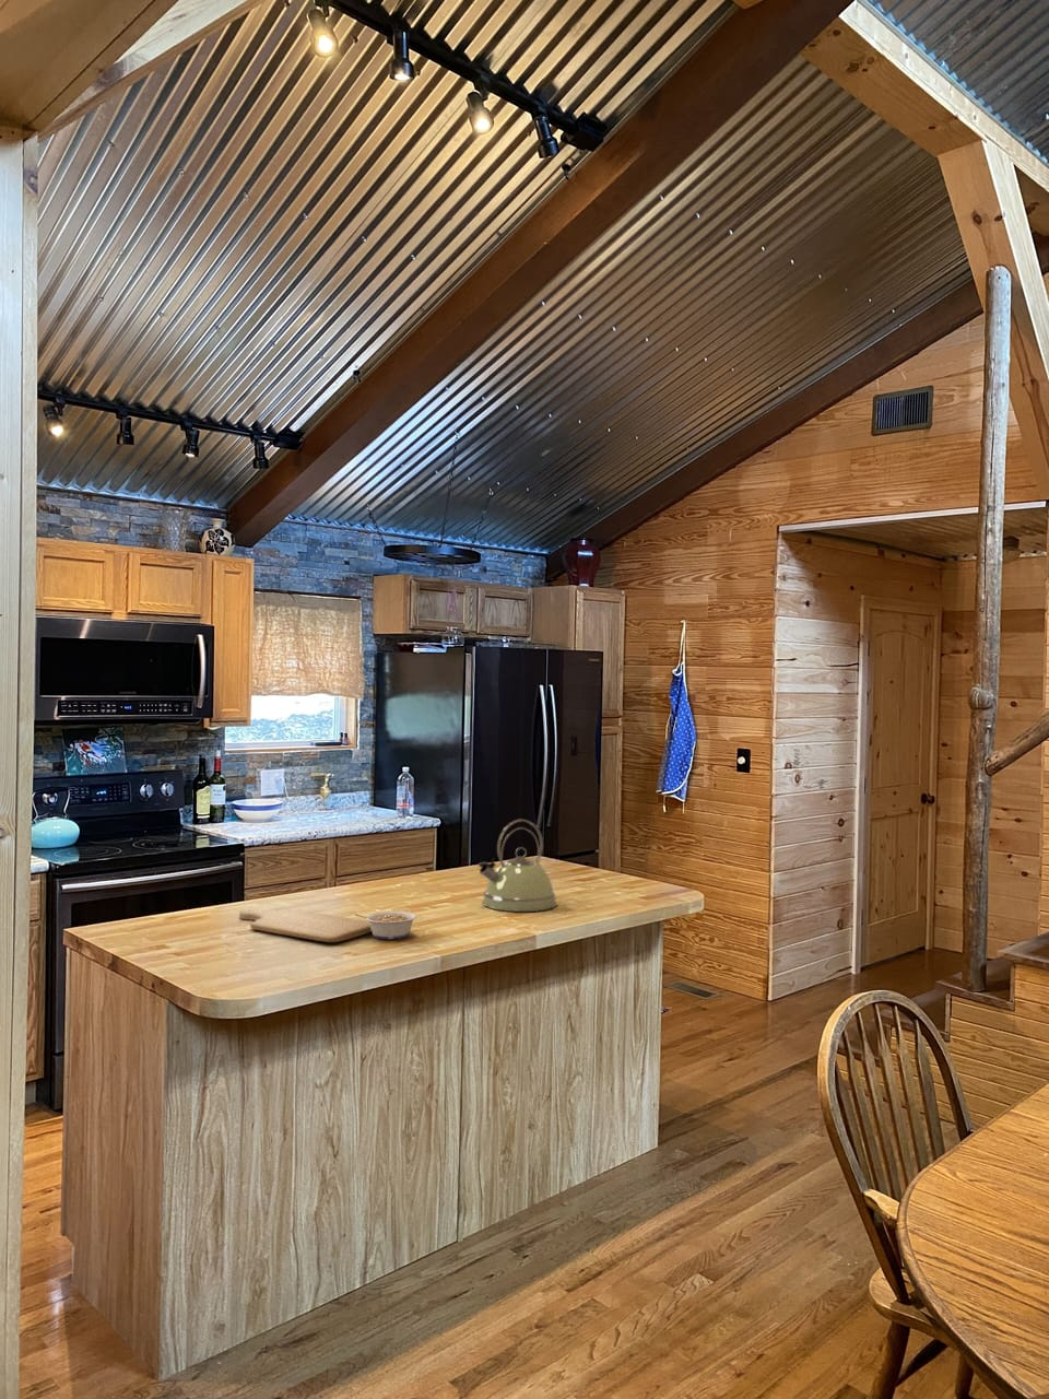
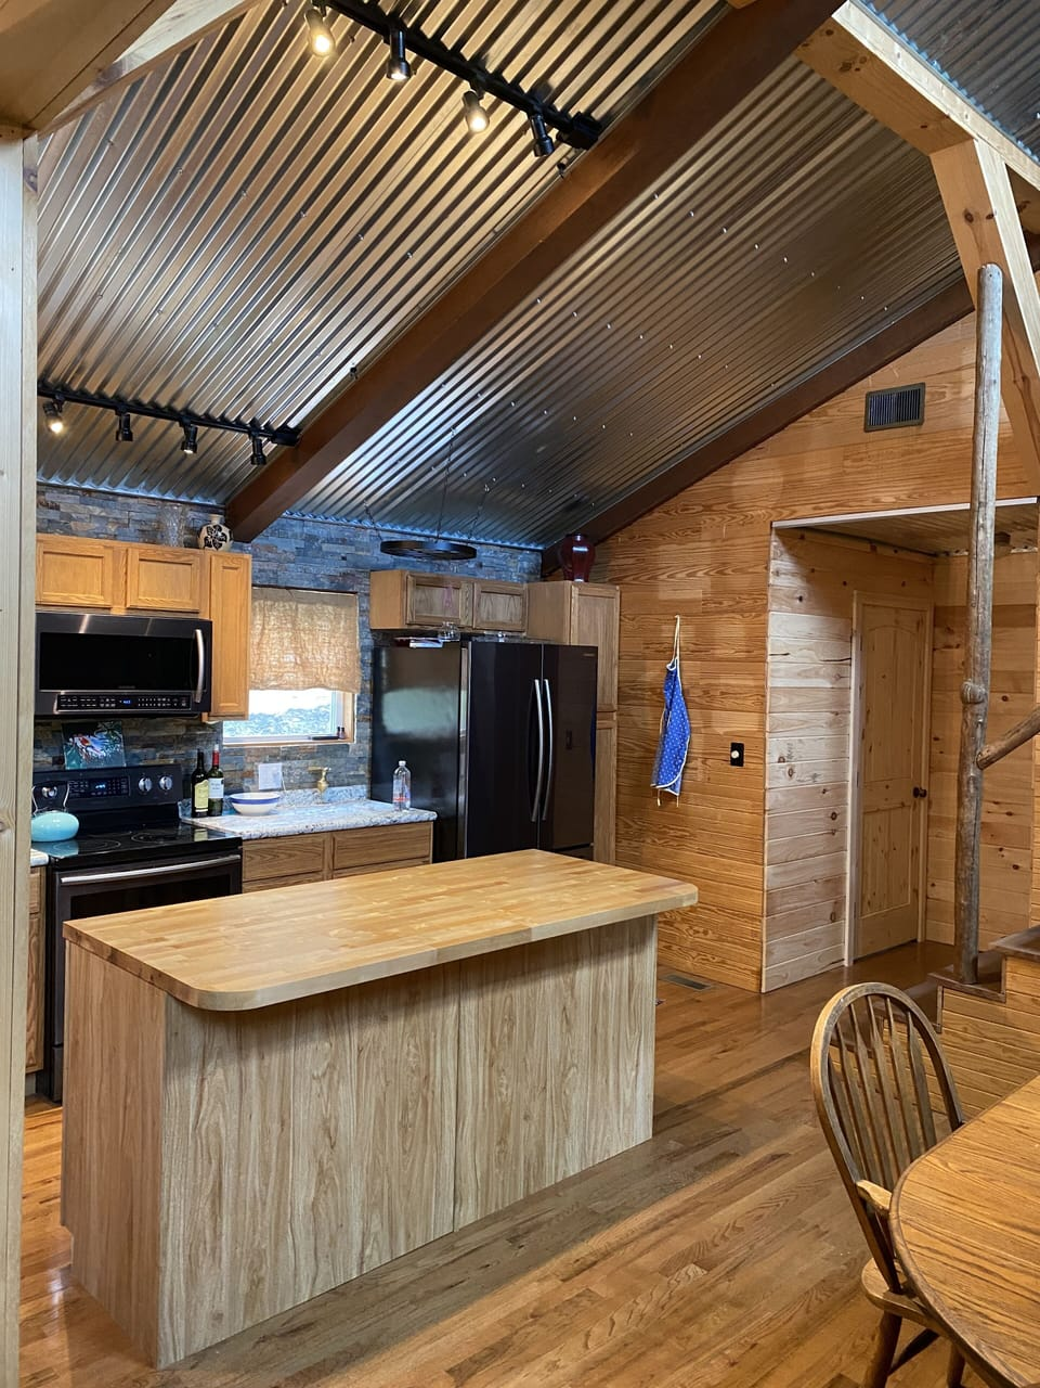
- chopping board (298, 922)
- kettle (516, 861)
- legume (389, 923)
